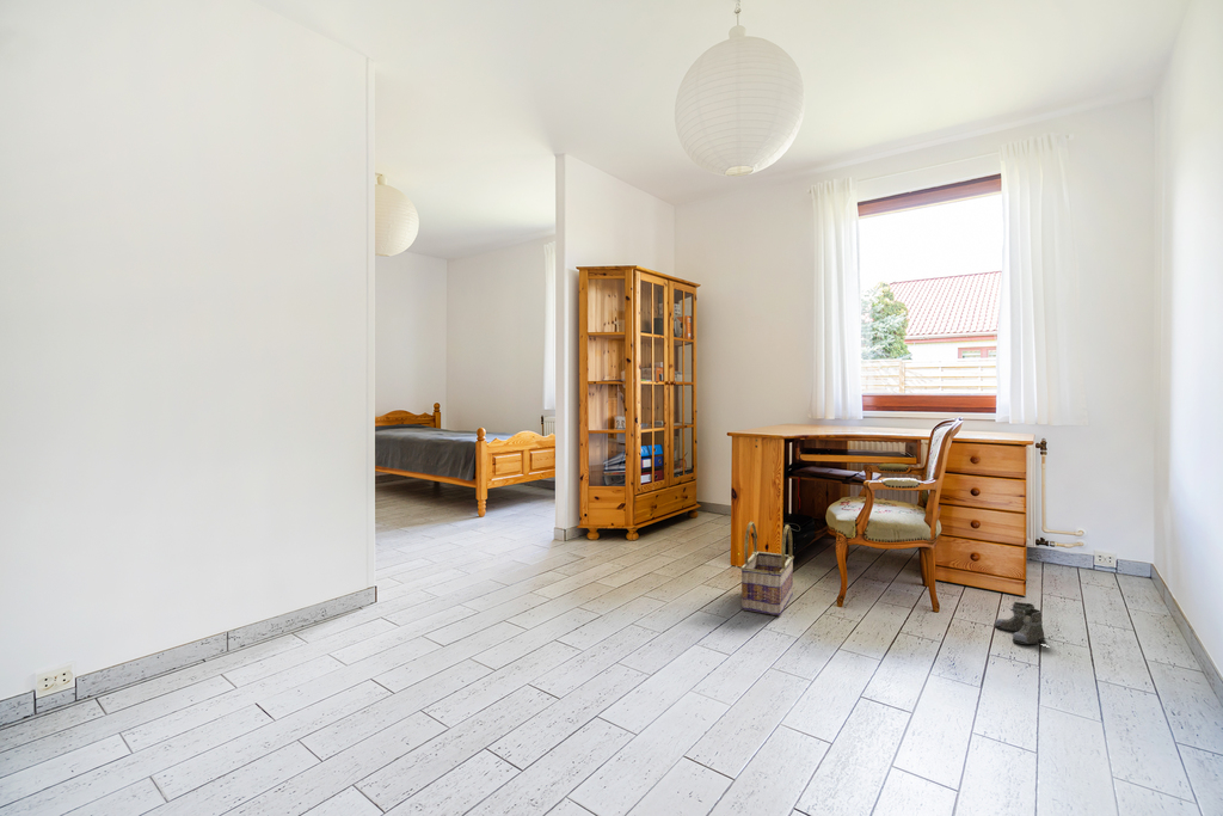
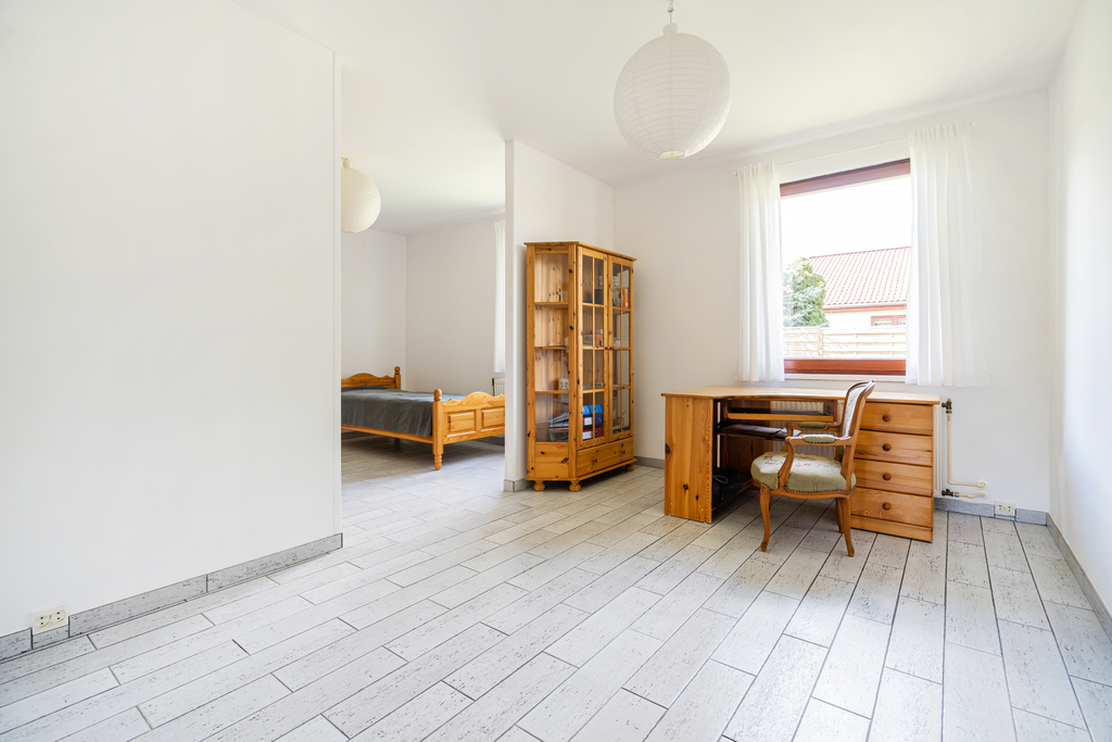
- boots (1020, 620)
- basket (768, 563)
